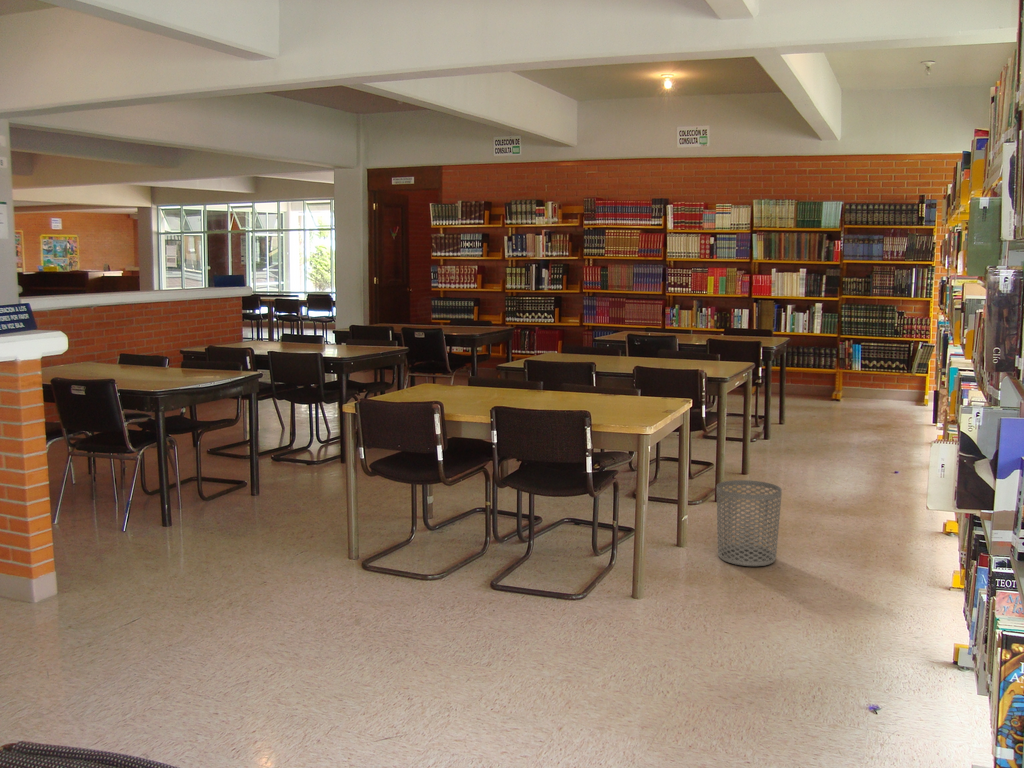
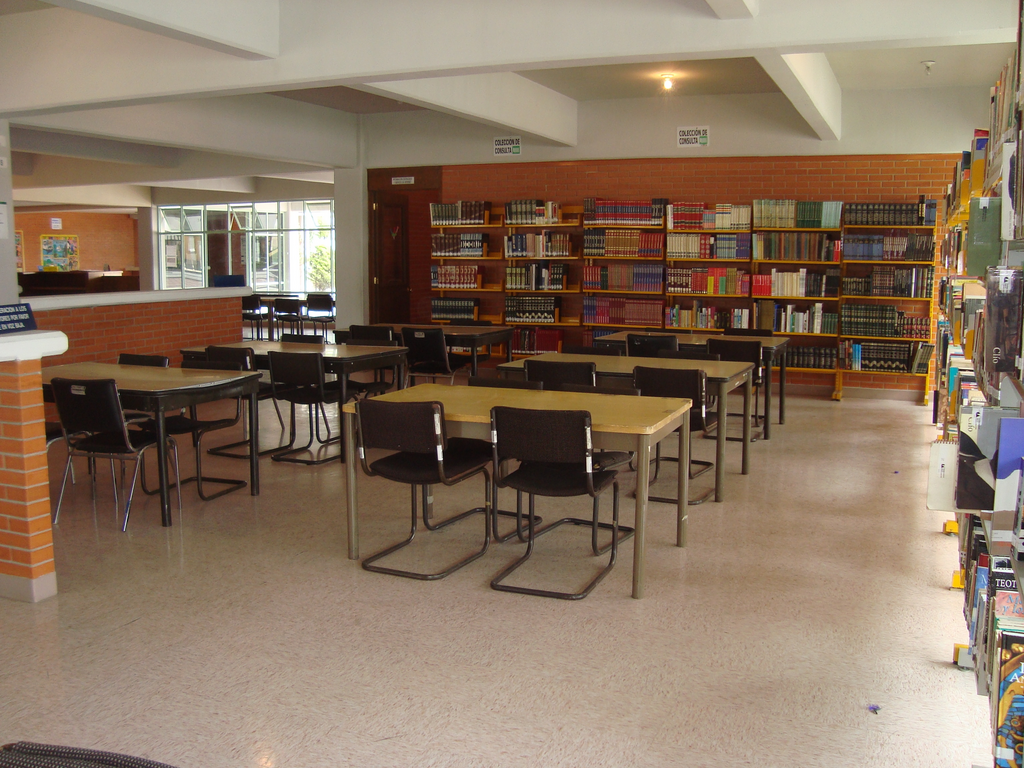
- waste bin (747, 522)
